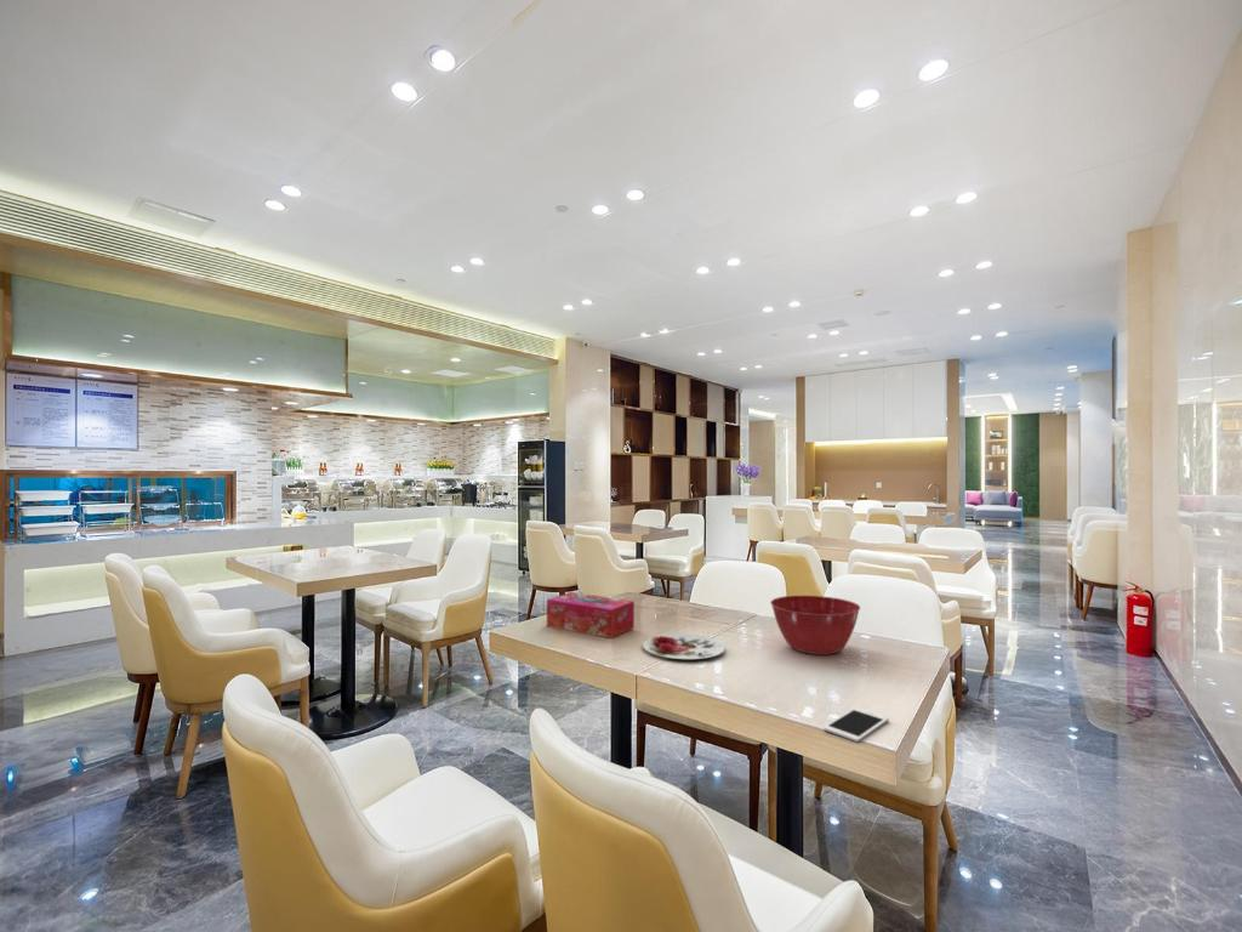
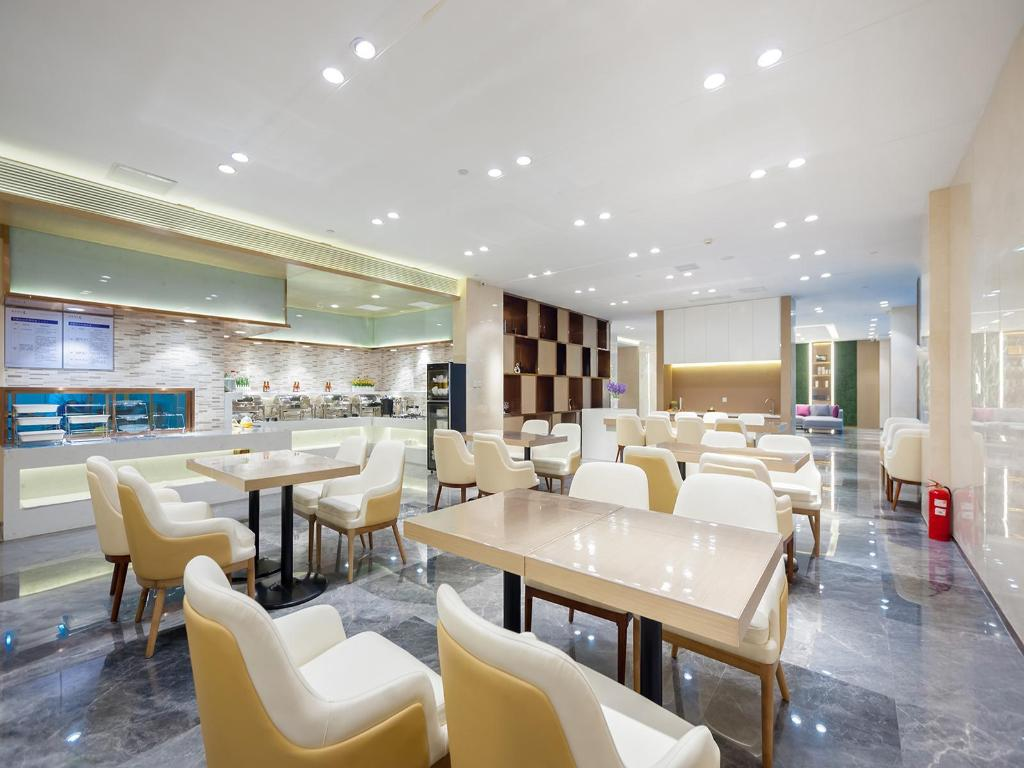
- mixing bowl (814, 626)
- cell phone (856, 723)
- tissue box (589, 613)
- plate (683, 644)
